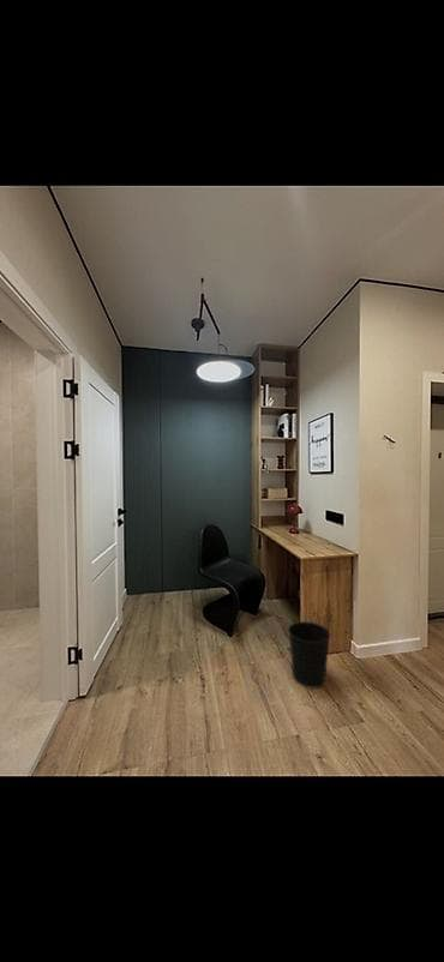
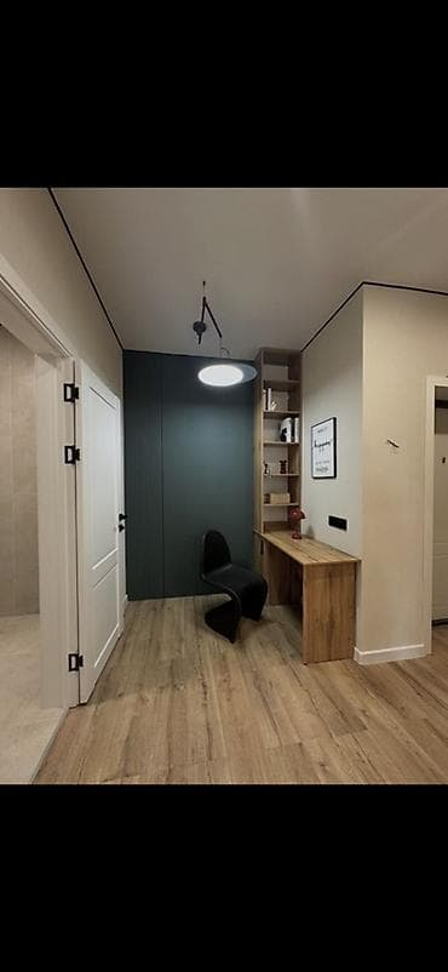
- wastebasket (308, 654)
